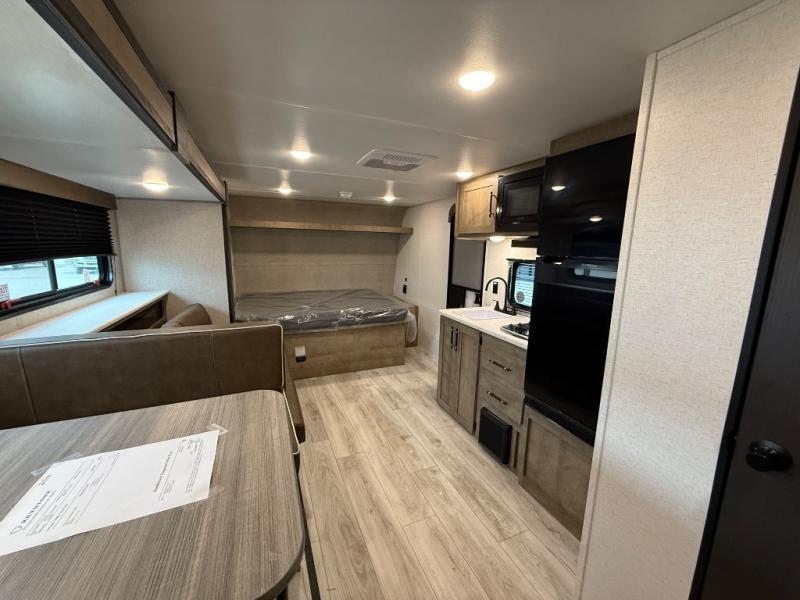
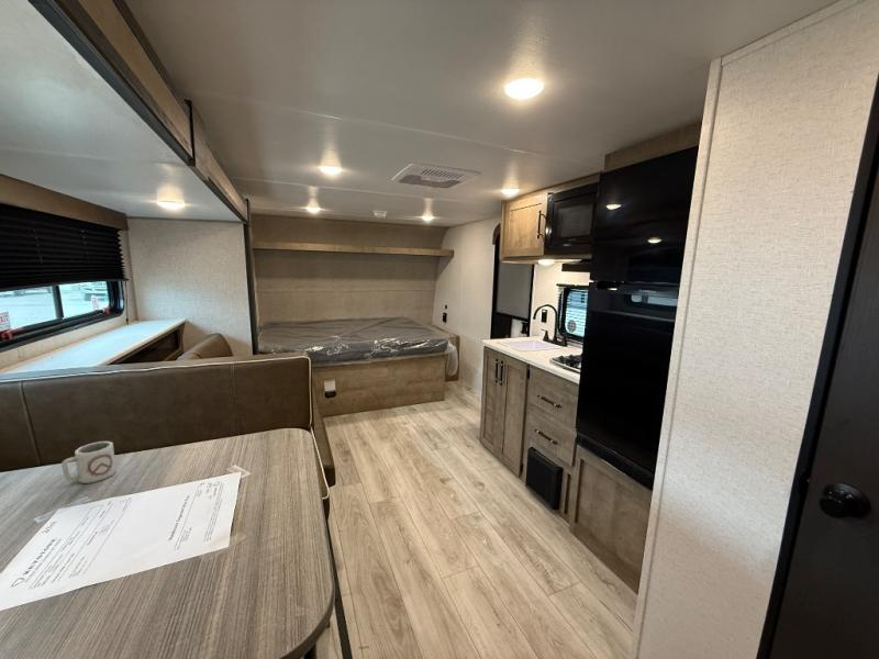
+ cup (89, 463)
